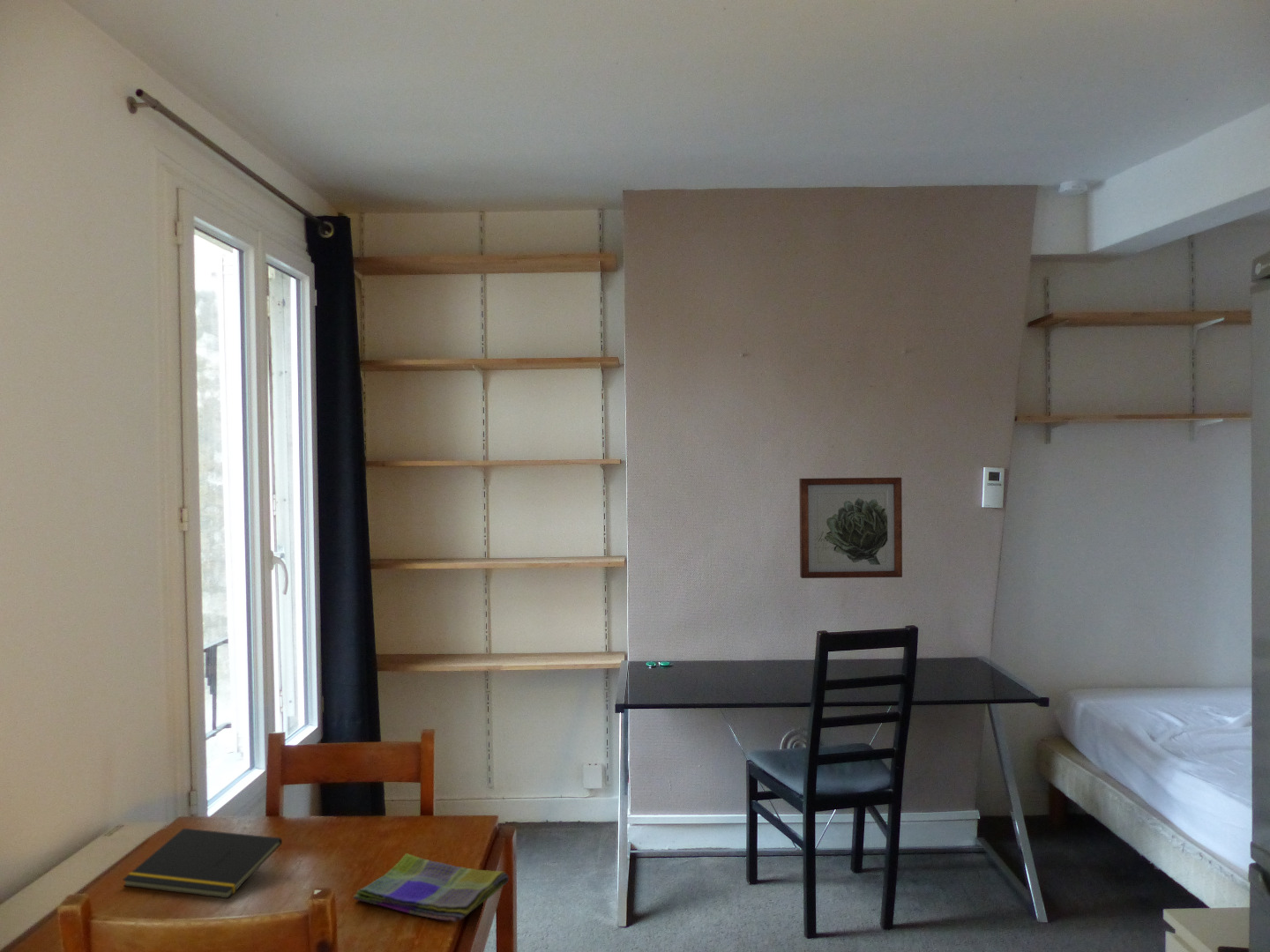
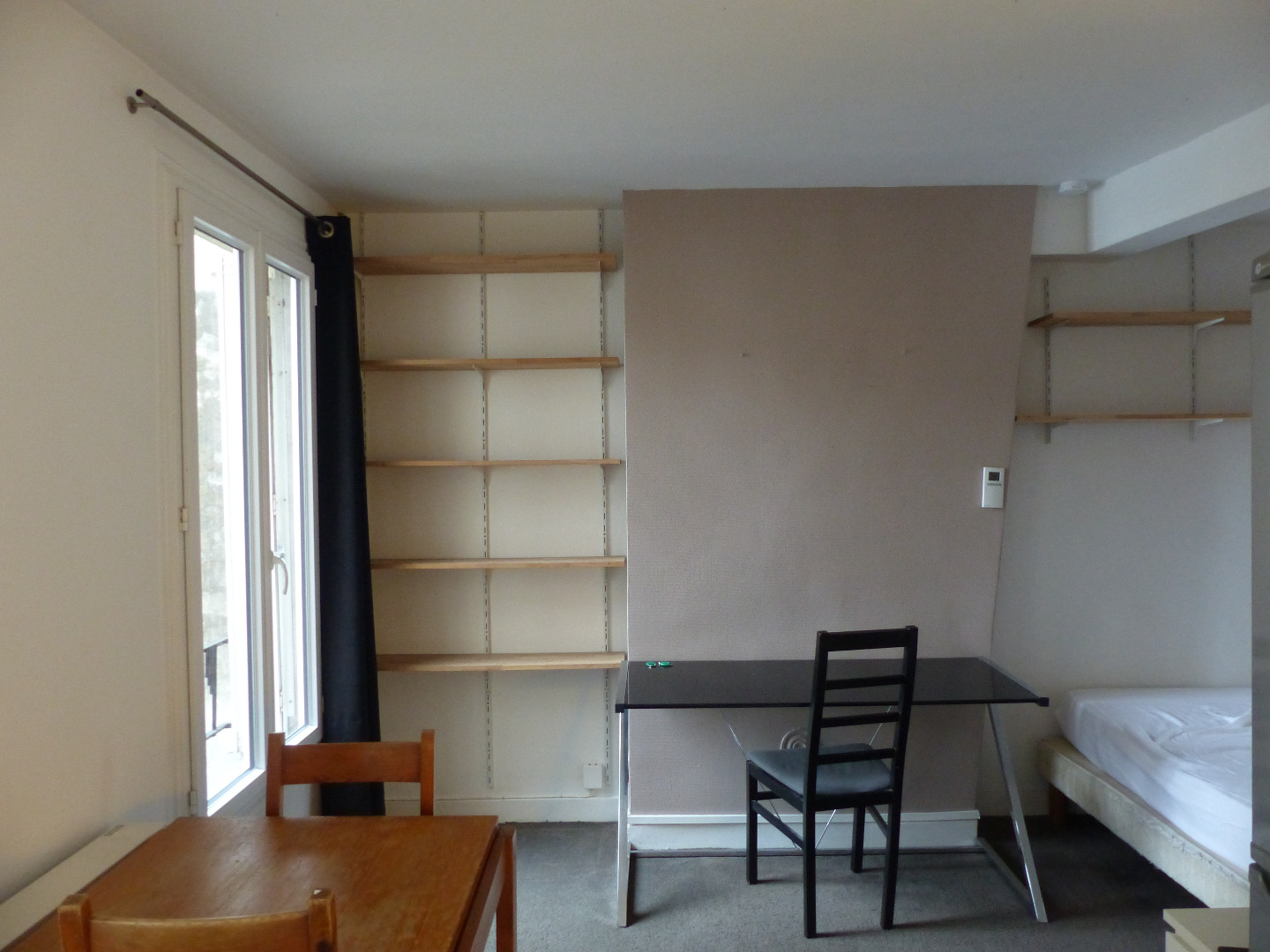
- notepad (205, 861)
- wall art (850, 527)
- dish towel (434, 885)
